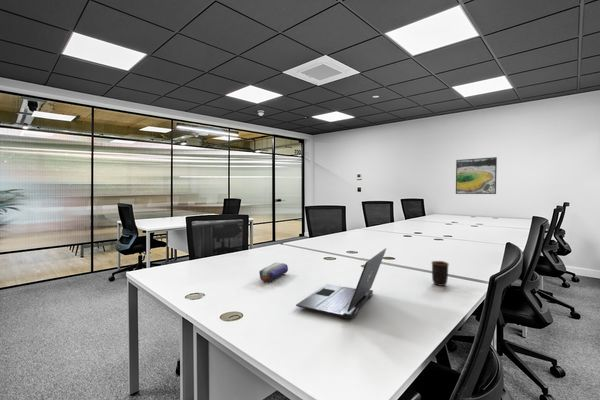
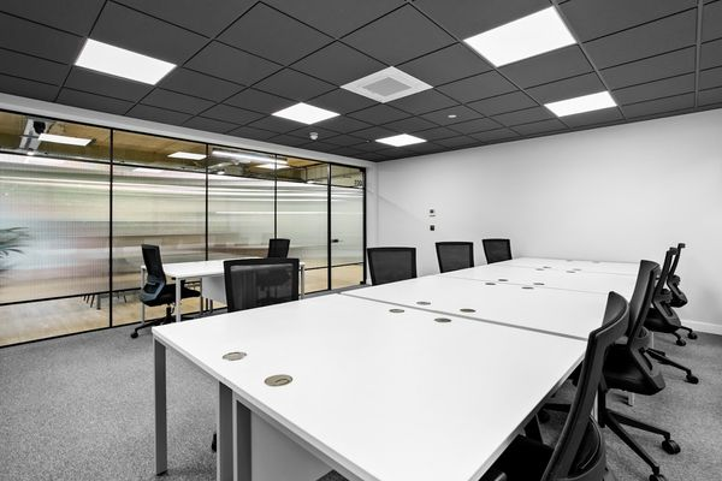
- pencil case (274, 271)
- mug (438, 274)
- laptop (342, 286)
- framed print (475, 176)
